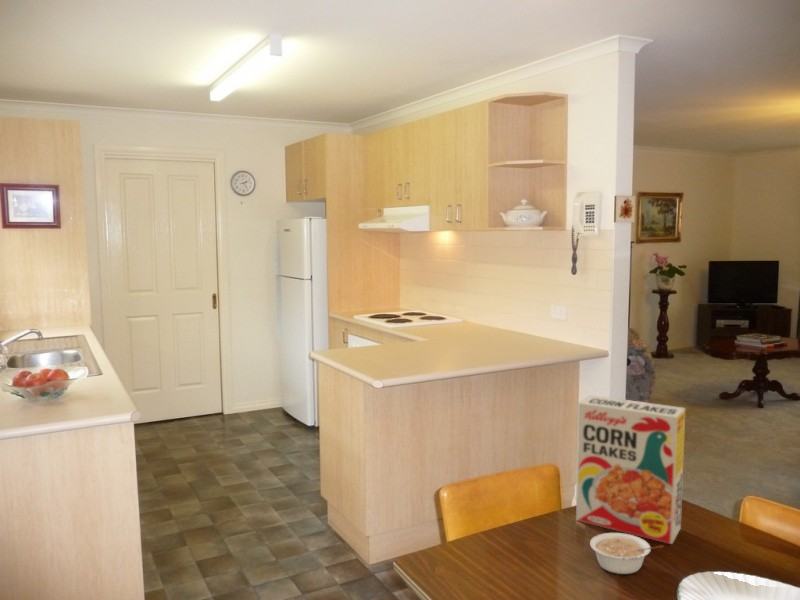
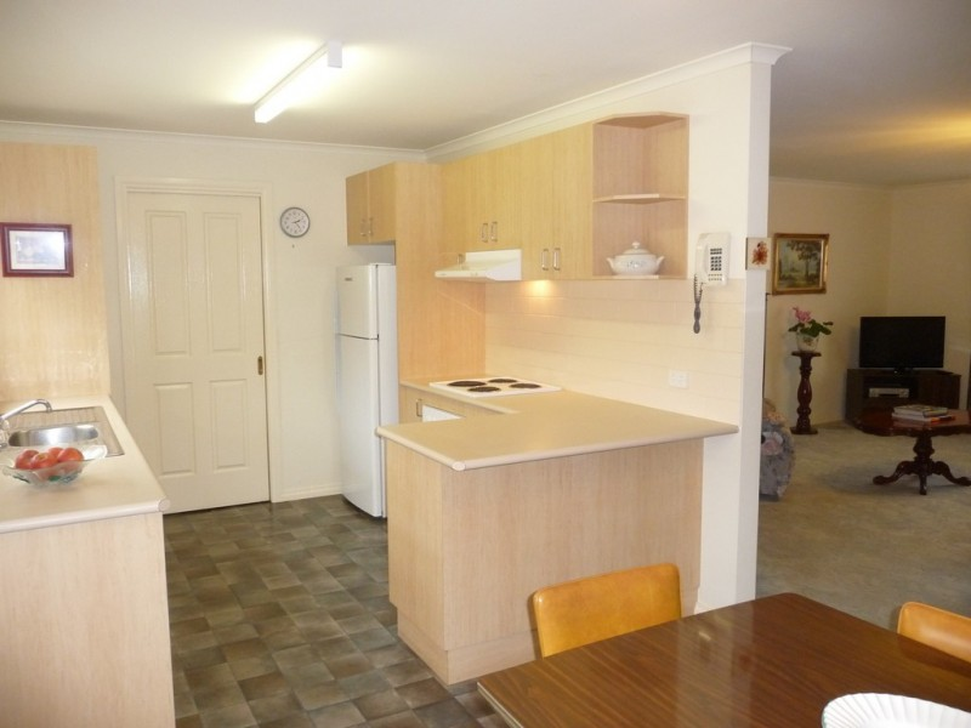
- cereal box (629, 465)
- legume (621, 552)
